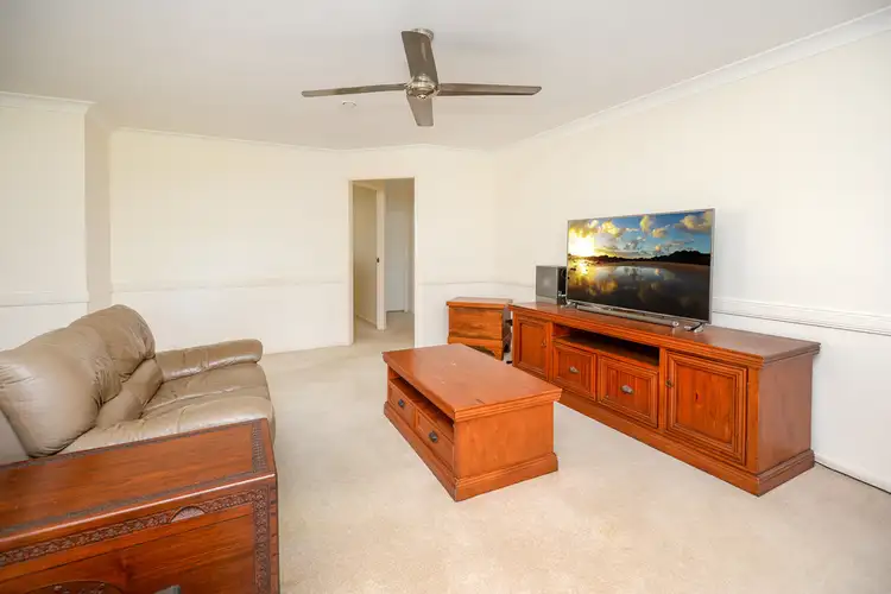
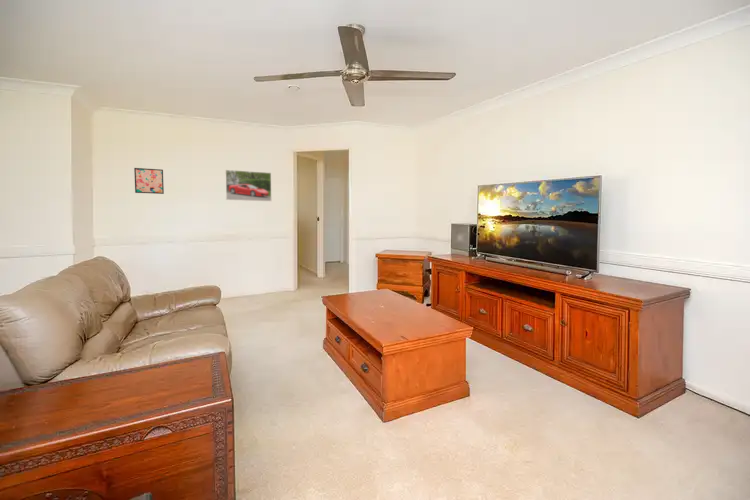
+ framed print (249, 186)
+ wall art (149, 181)
